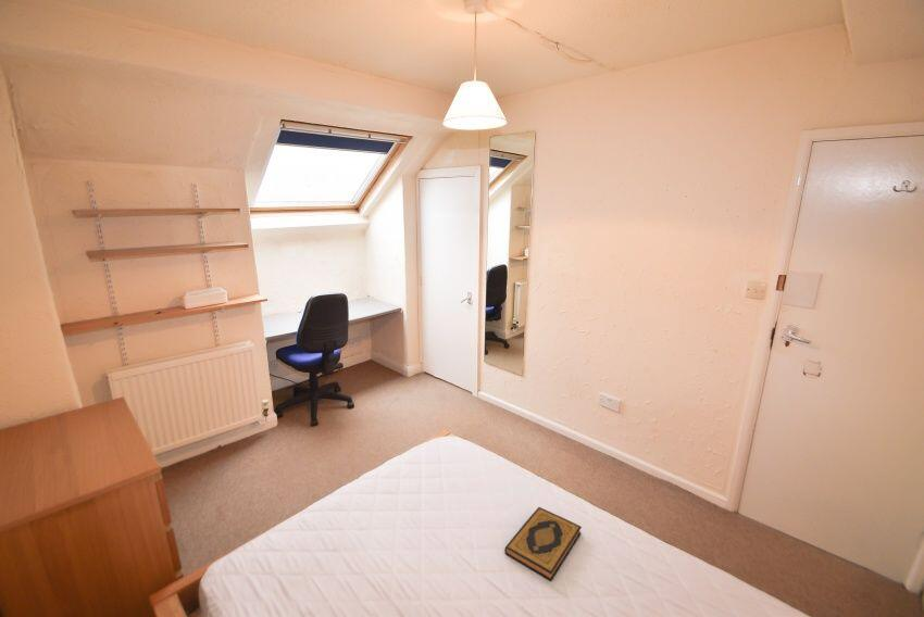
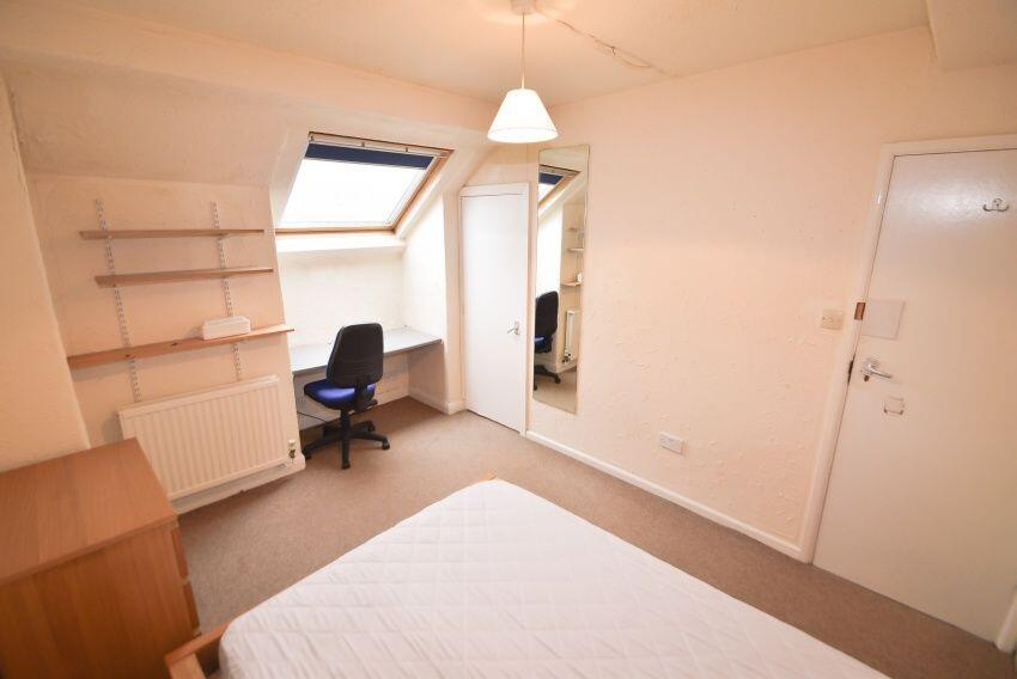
- hardback book (544, 539)
